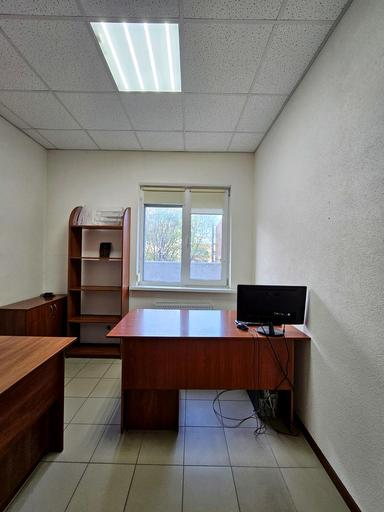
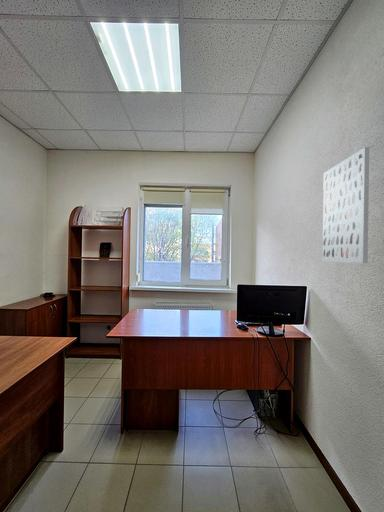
+ wall art (342, 212)
